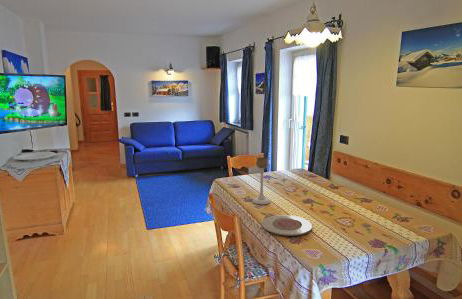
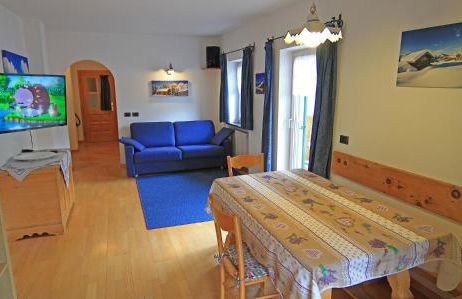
- candle holder (261, 180)
- plate (286, 224)
